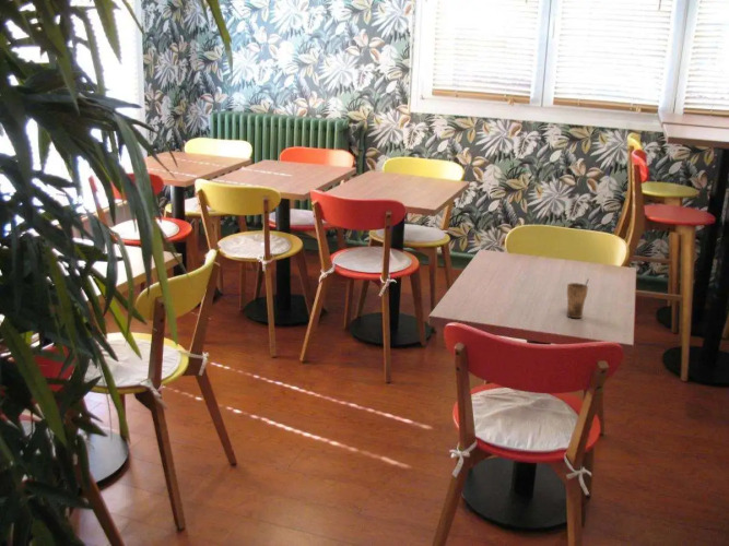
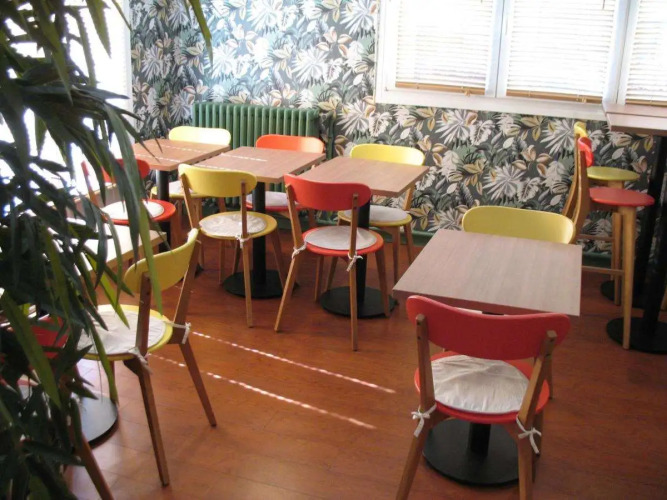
- cup (576, 296)
